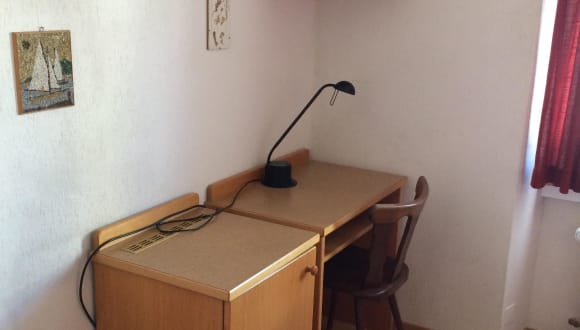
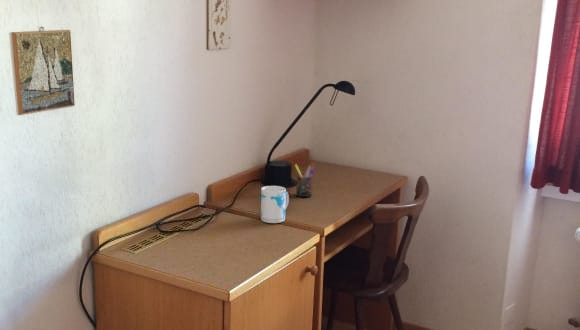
+ pen holder (306, 178)
+ mug (276, 203)
